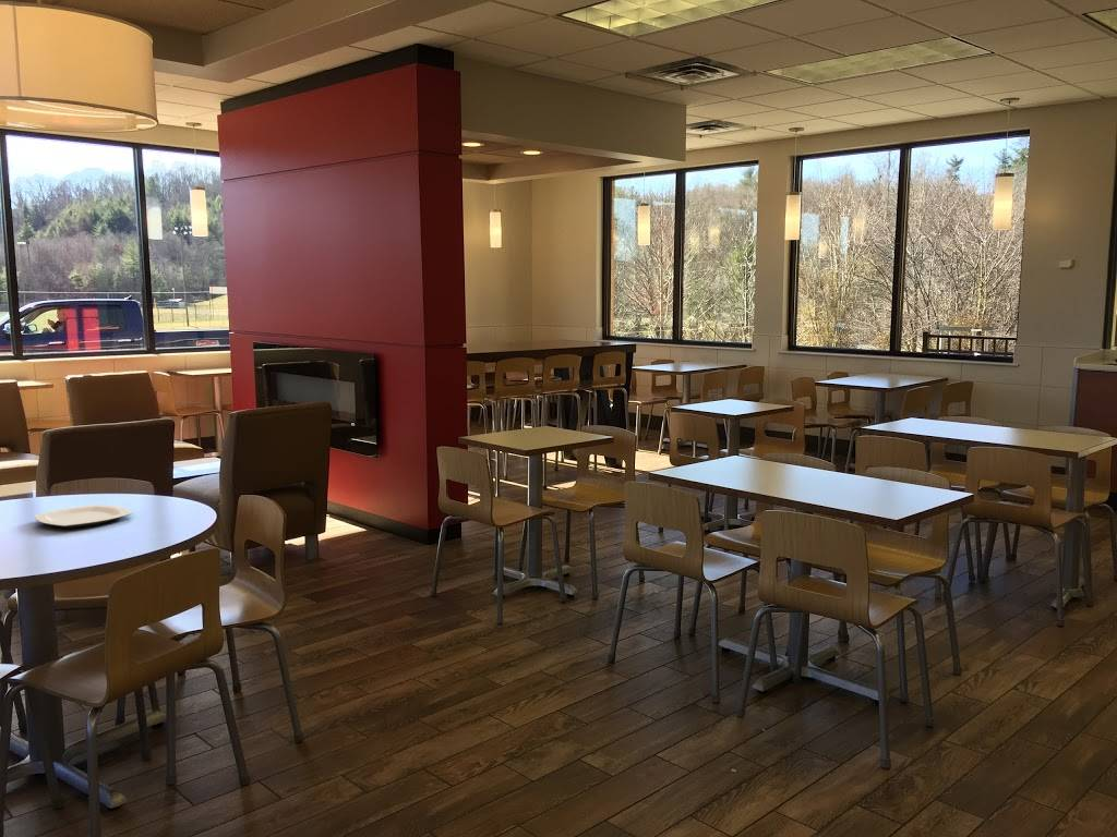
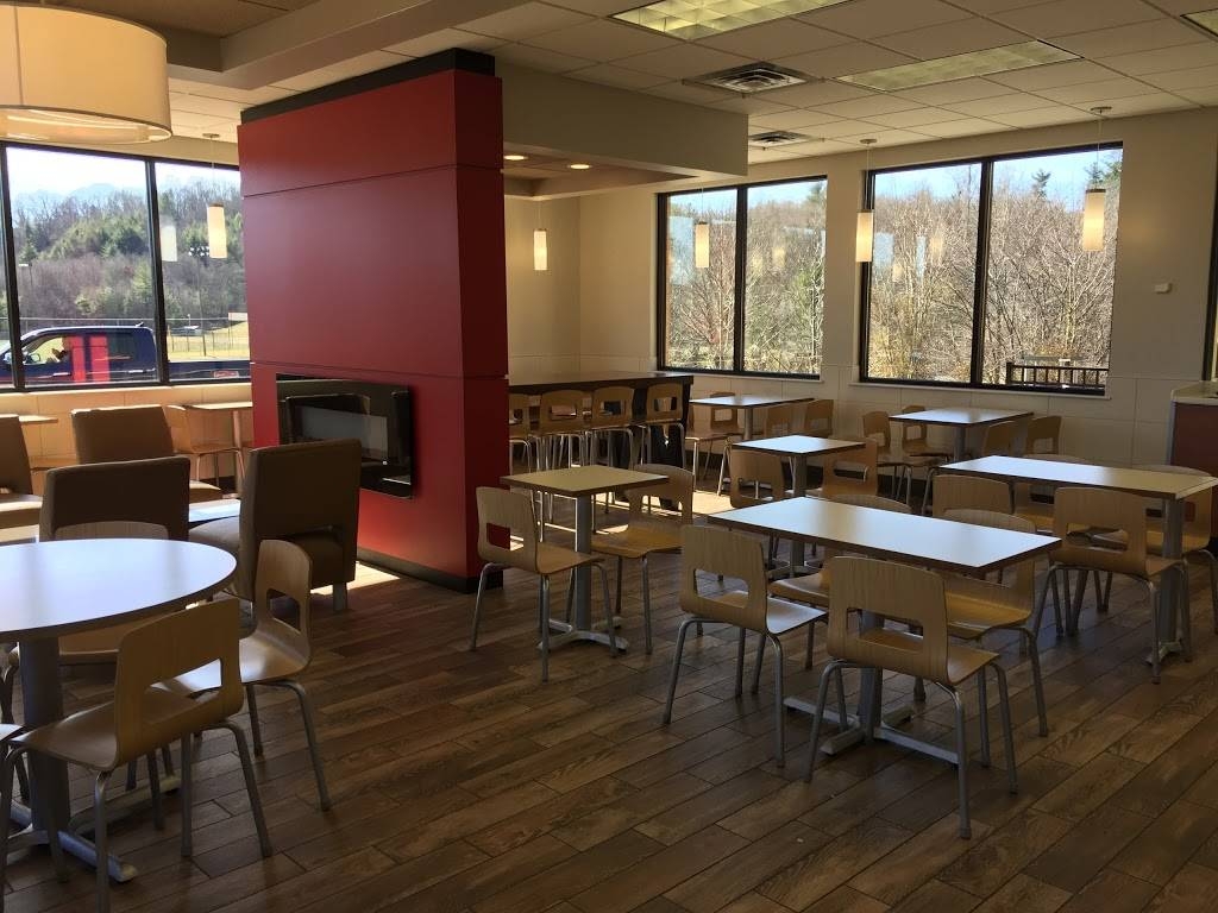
- plate (83, 517)
